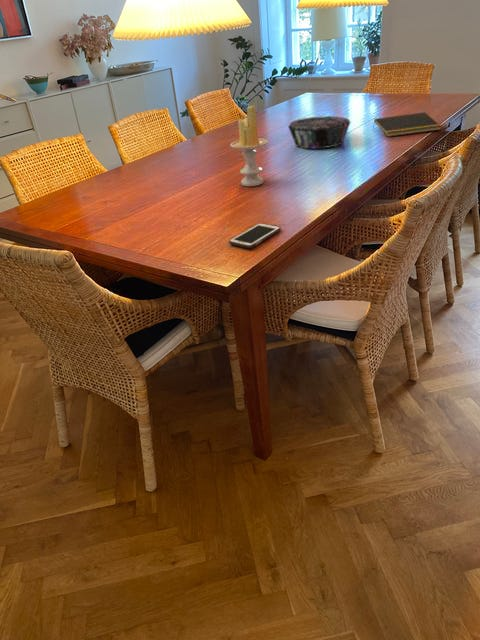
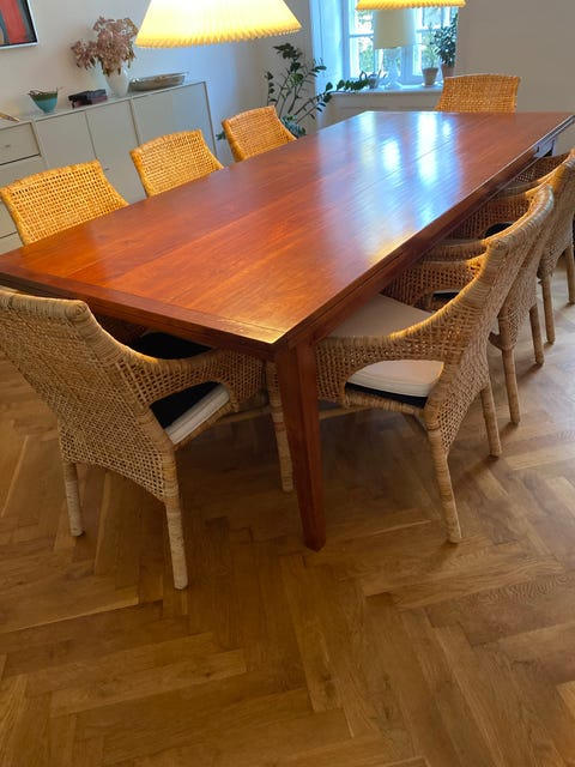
- notepad (407, 124)
- cell phone (255, 235)
- decorative bowl (318, 132)
- candle (249, 145)
